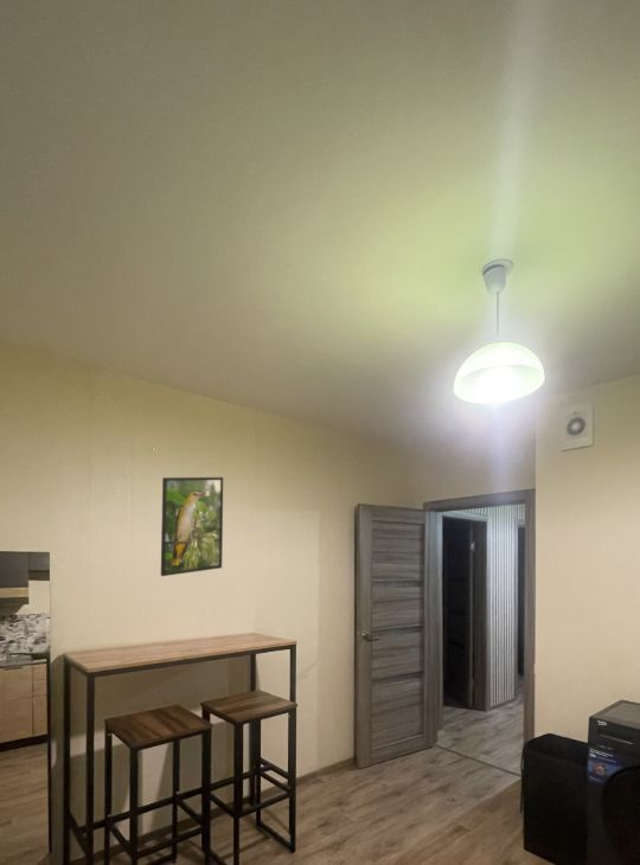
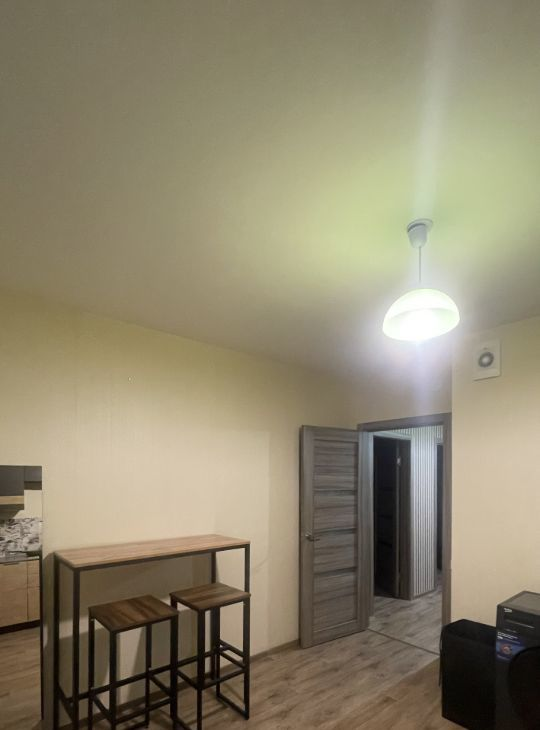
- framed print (193, 524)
